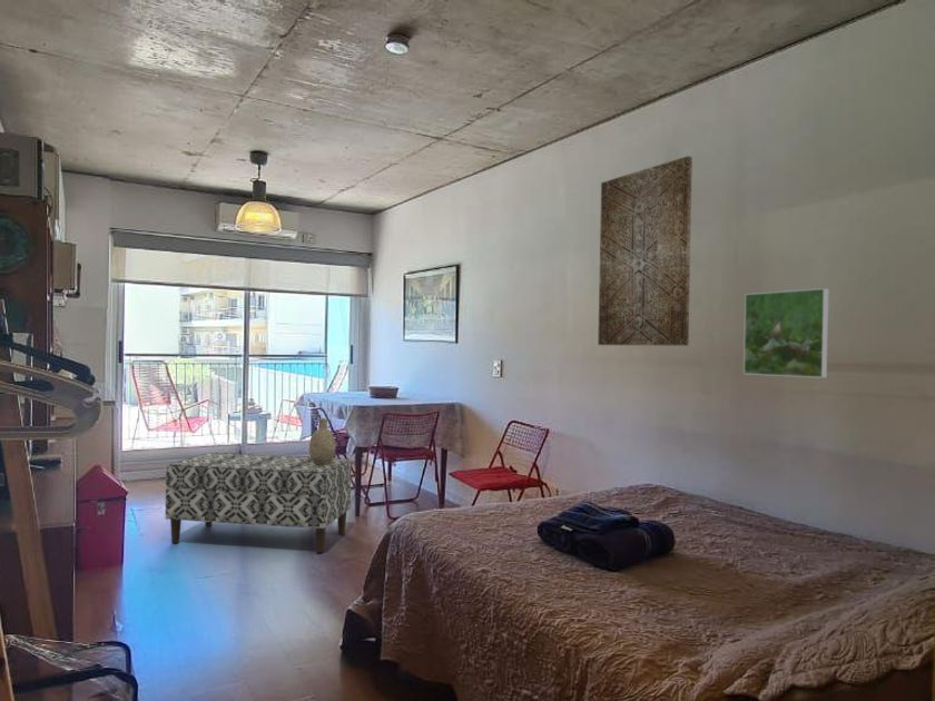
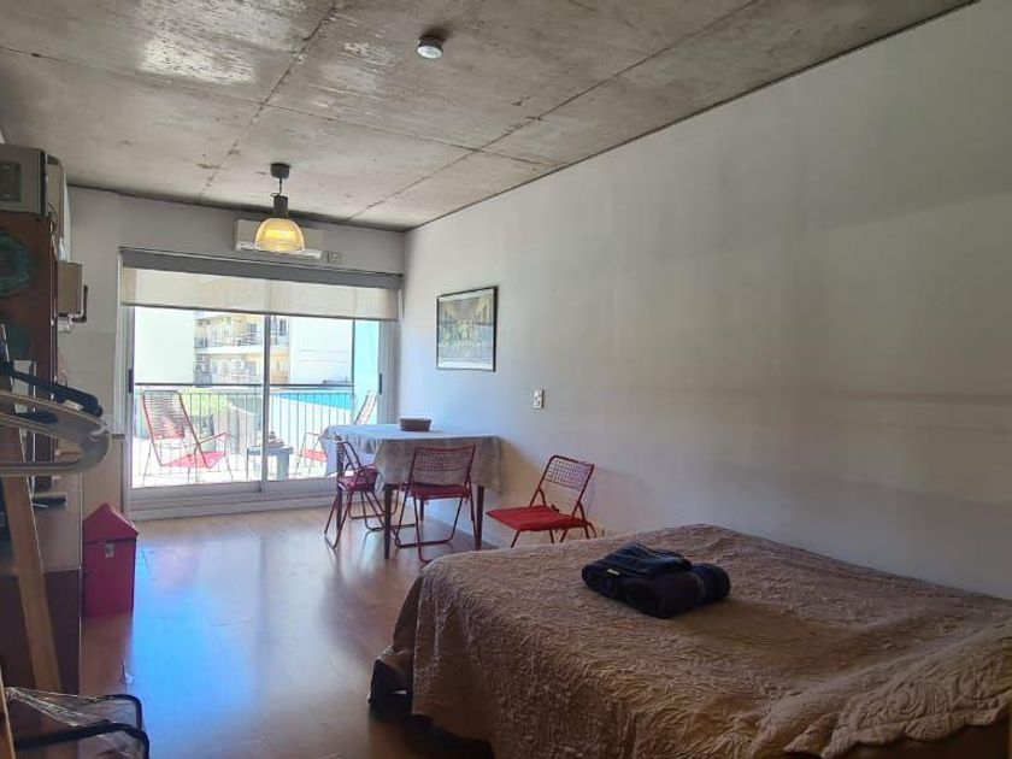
- decorative vase (323, 441)
- wall art (641, 257)
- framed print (784, 333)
- bench (262, 500)
